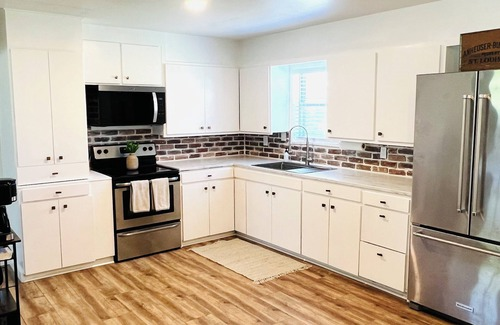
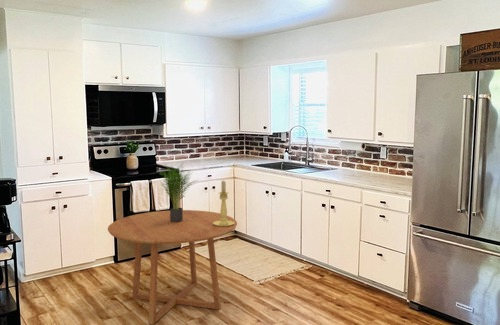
+ candle holder (223, 202)
+ dining table (190, 263)
+ potted plant (179, 189)
